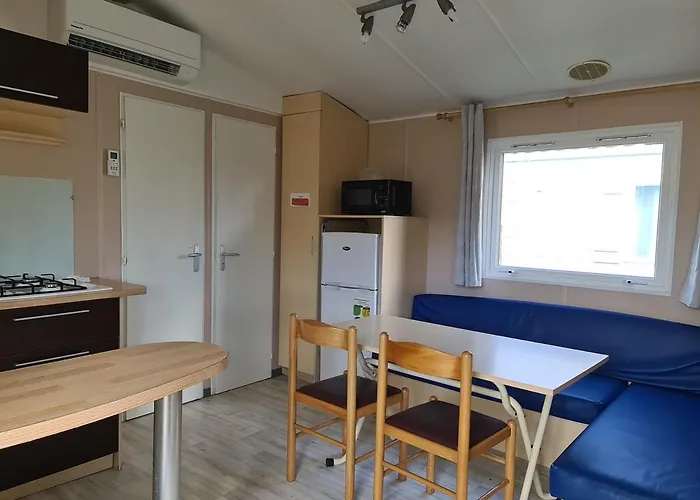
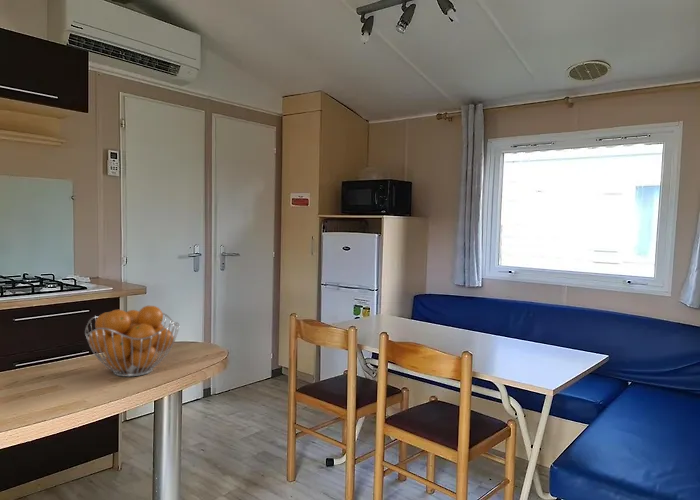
+ fruit basket (133, 339)
